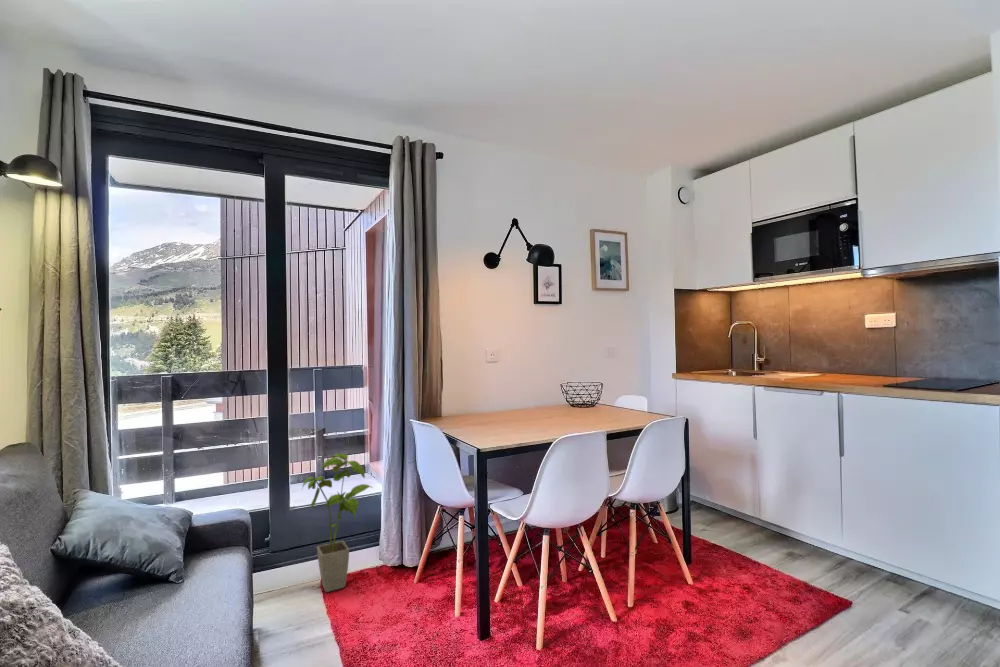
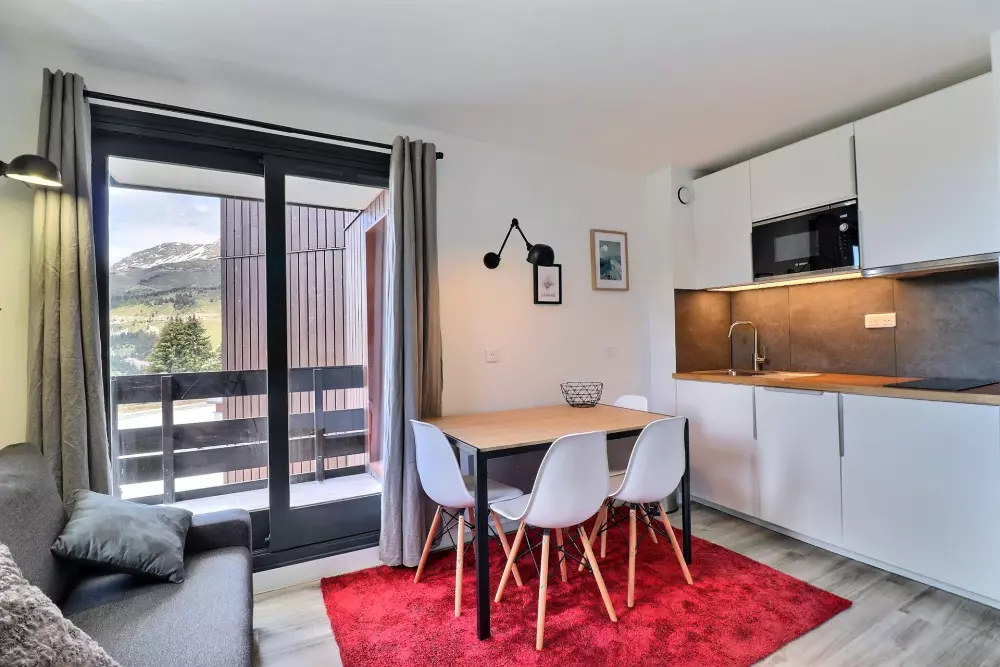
- house plant (341, 518)
